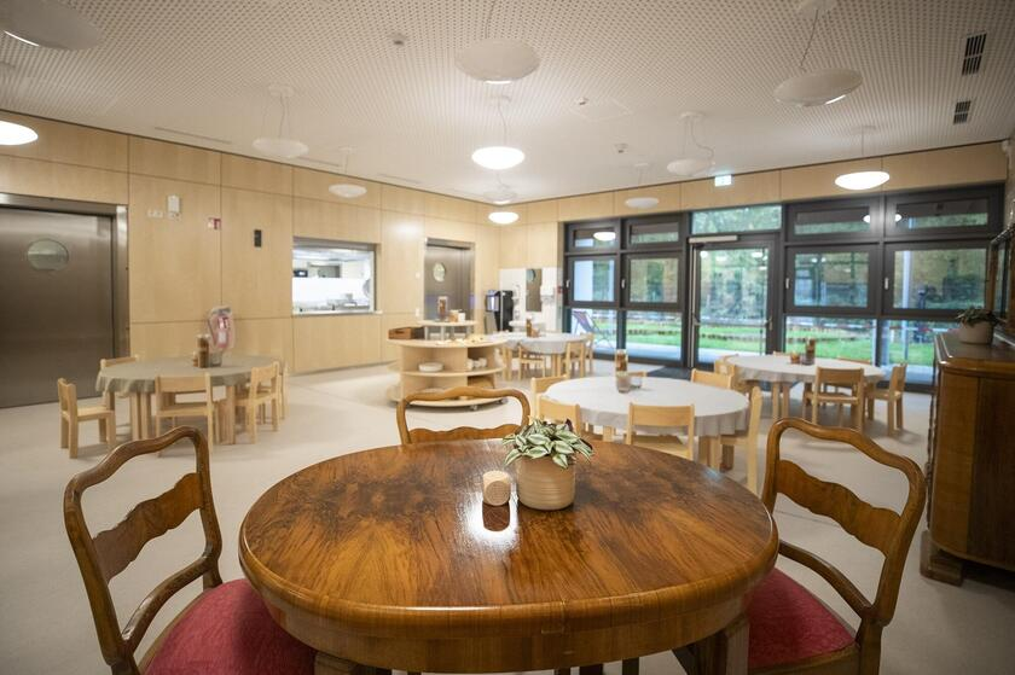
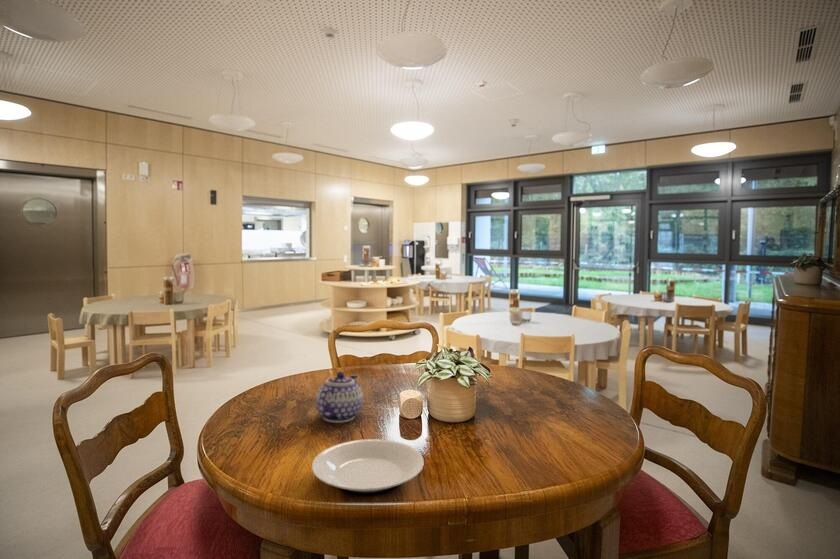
+ teapot (339, 394)
+ plate (368, 469)
